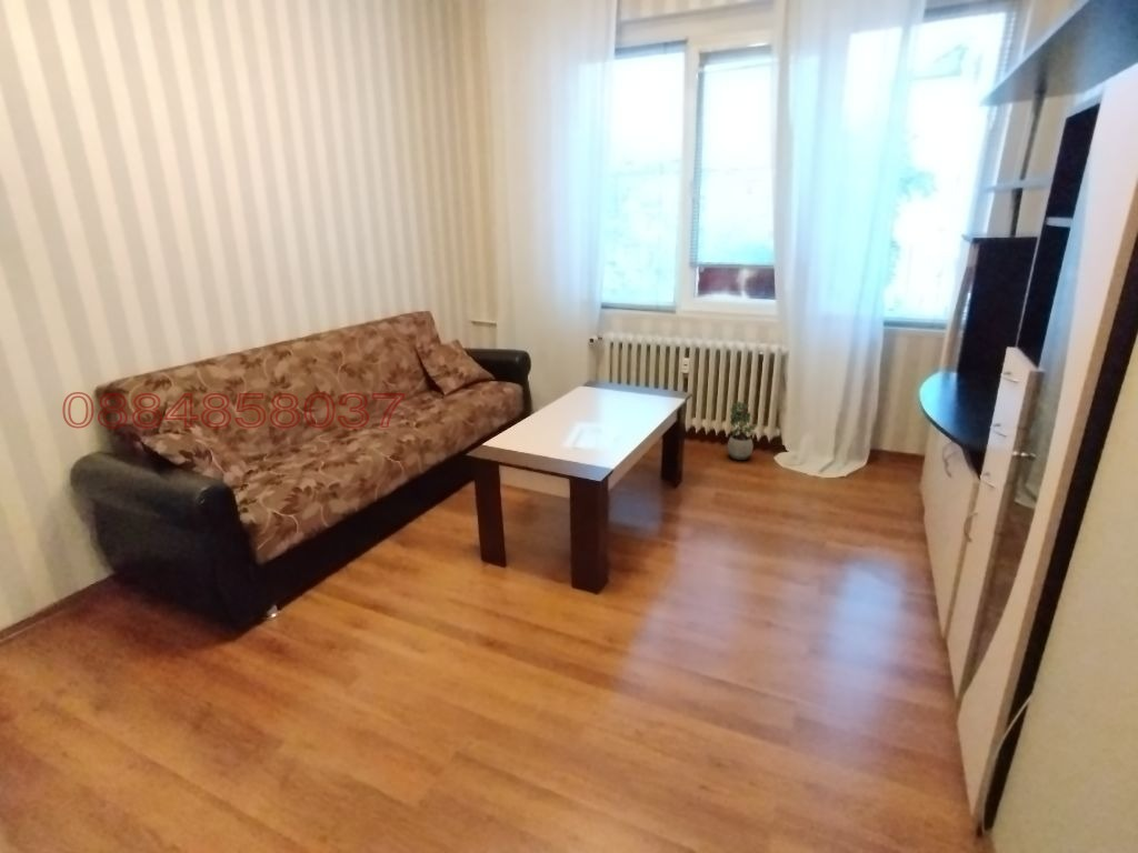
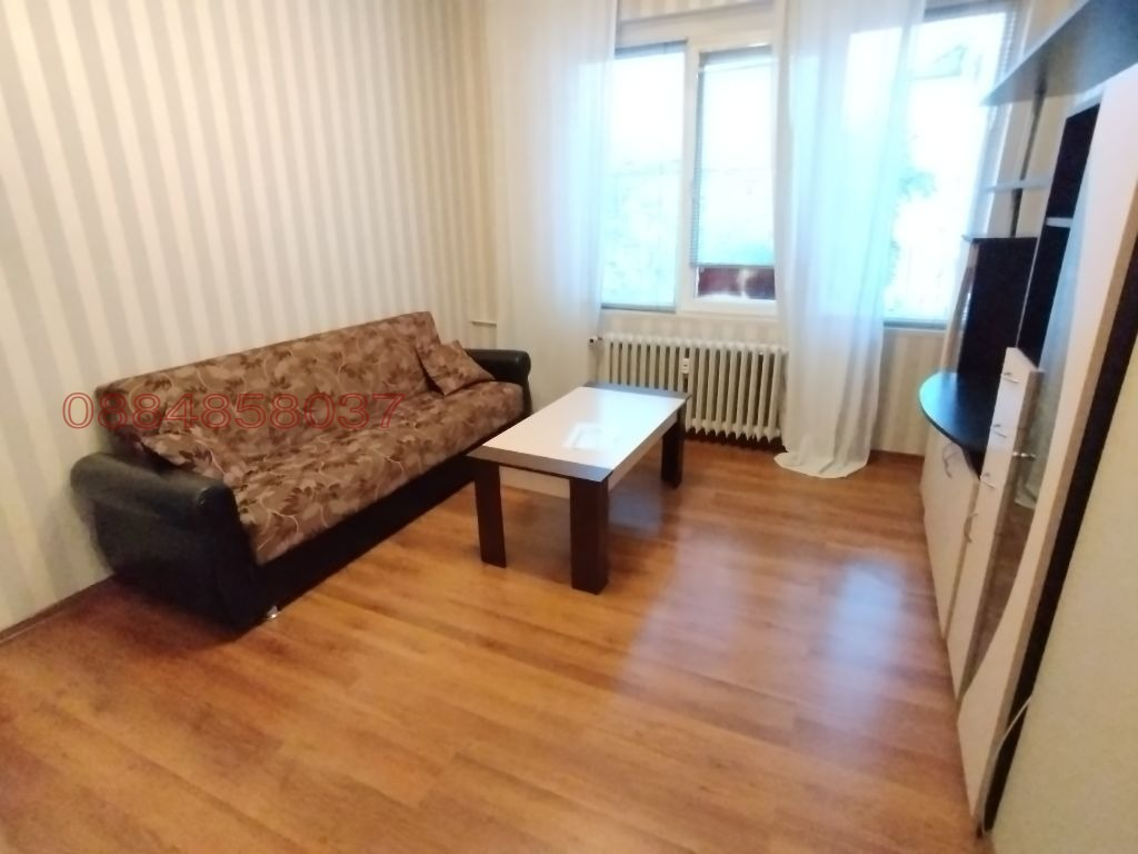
- potted plant (743, 431)
